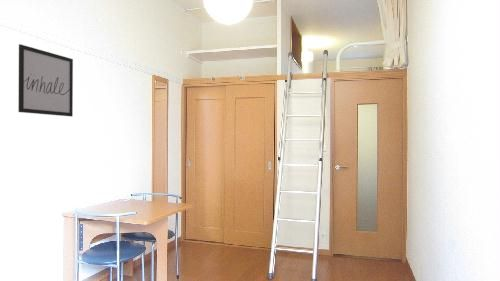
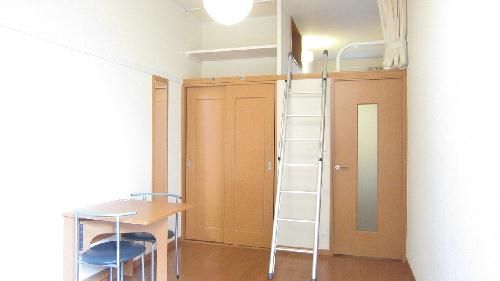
- wall art (47, 83)
